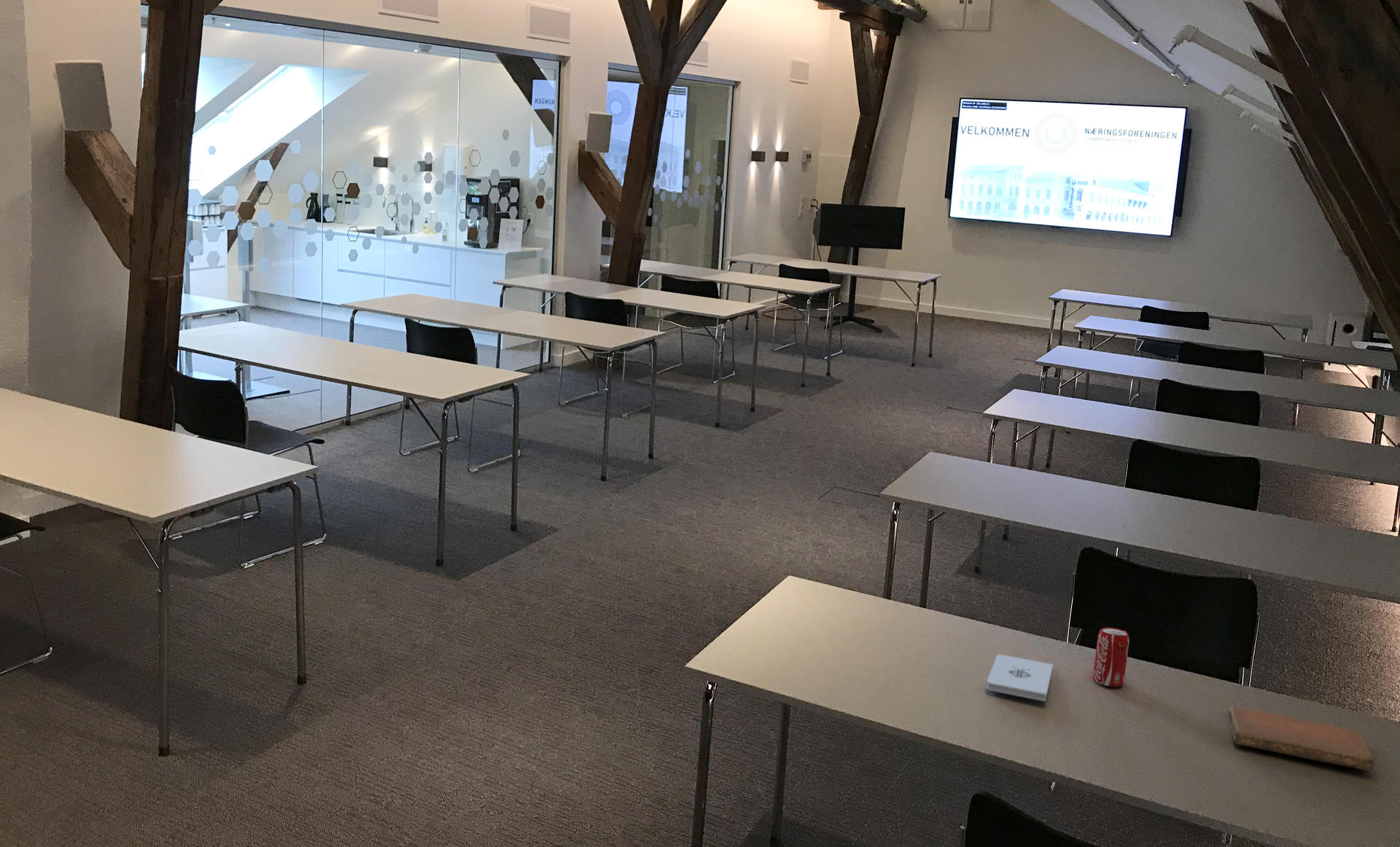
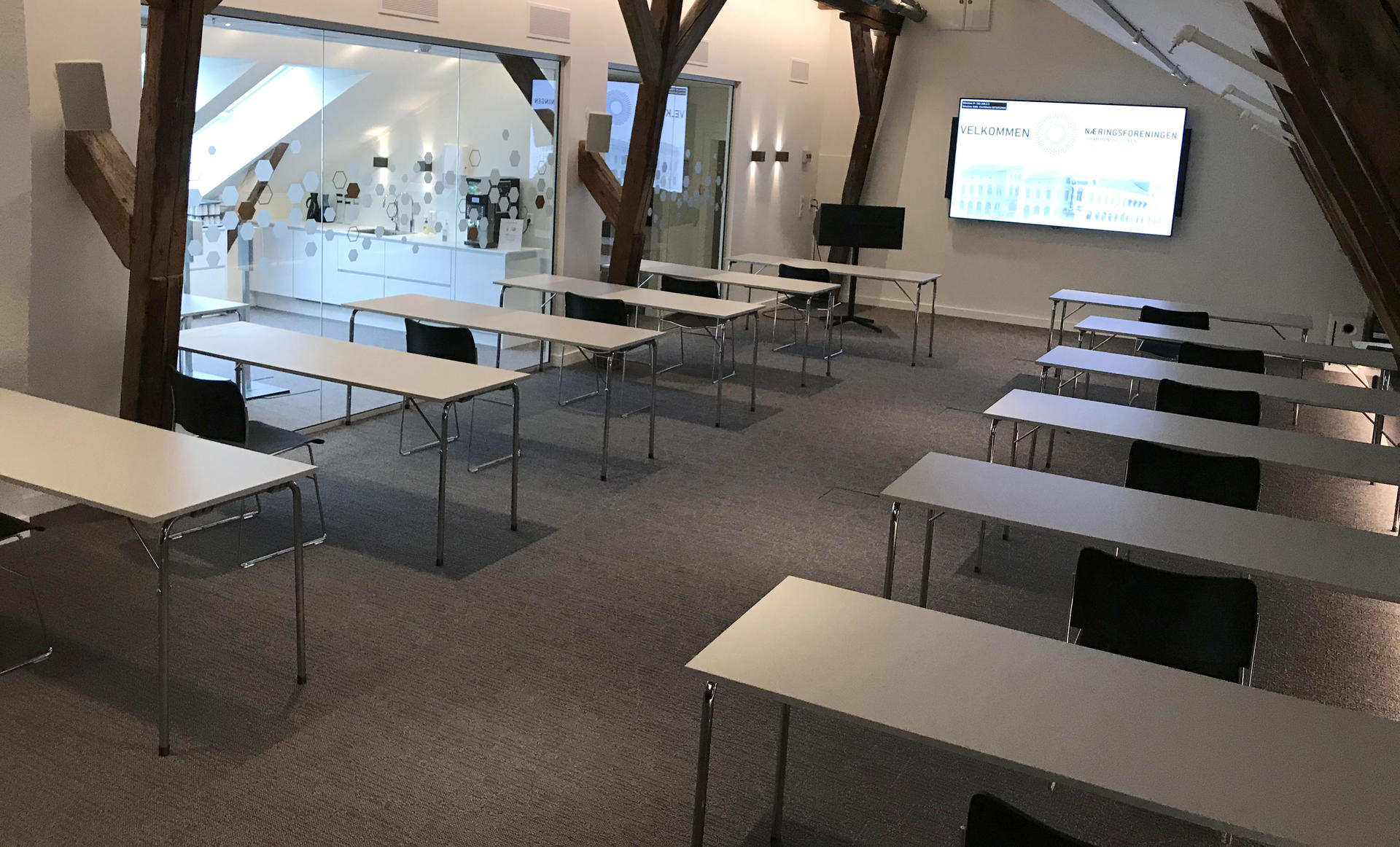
- notepad (1020, 676)
- notebook (1296, 737)
- beverage can (1111, 656)
